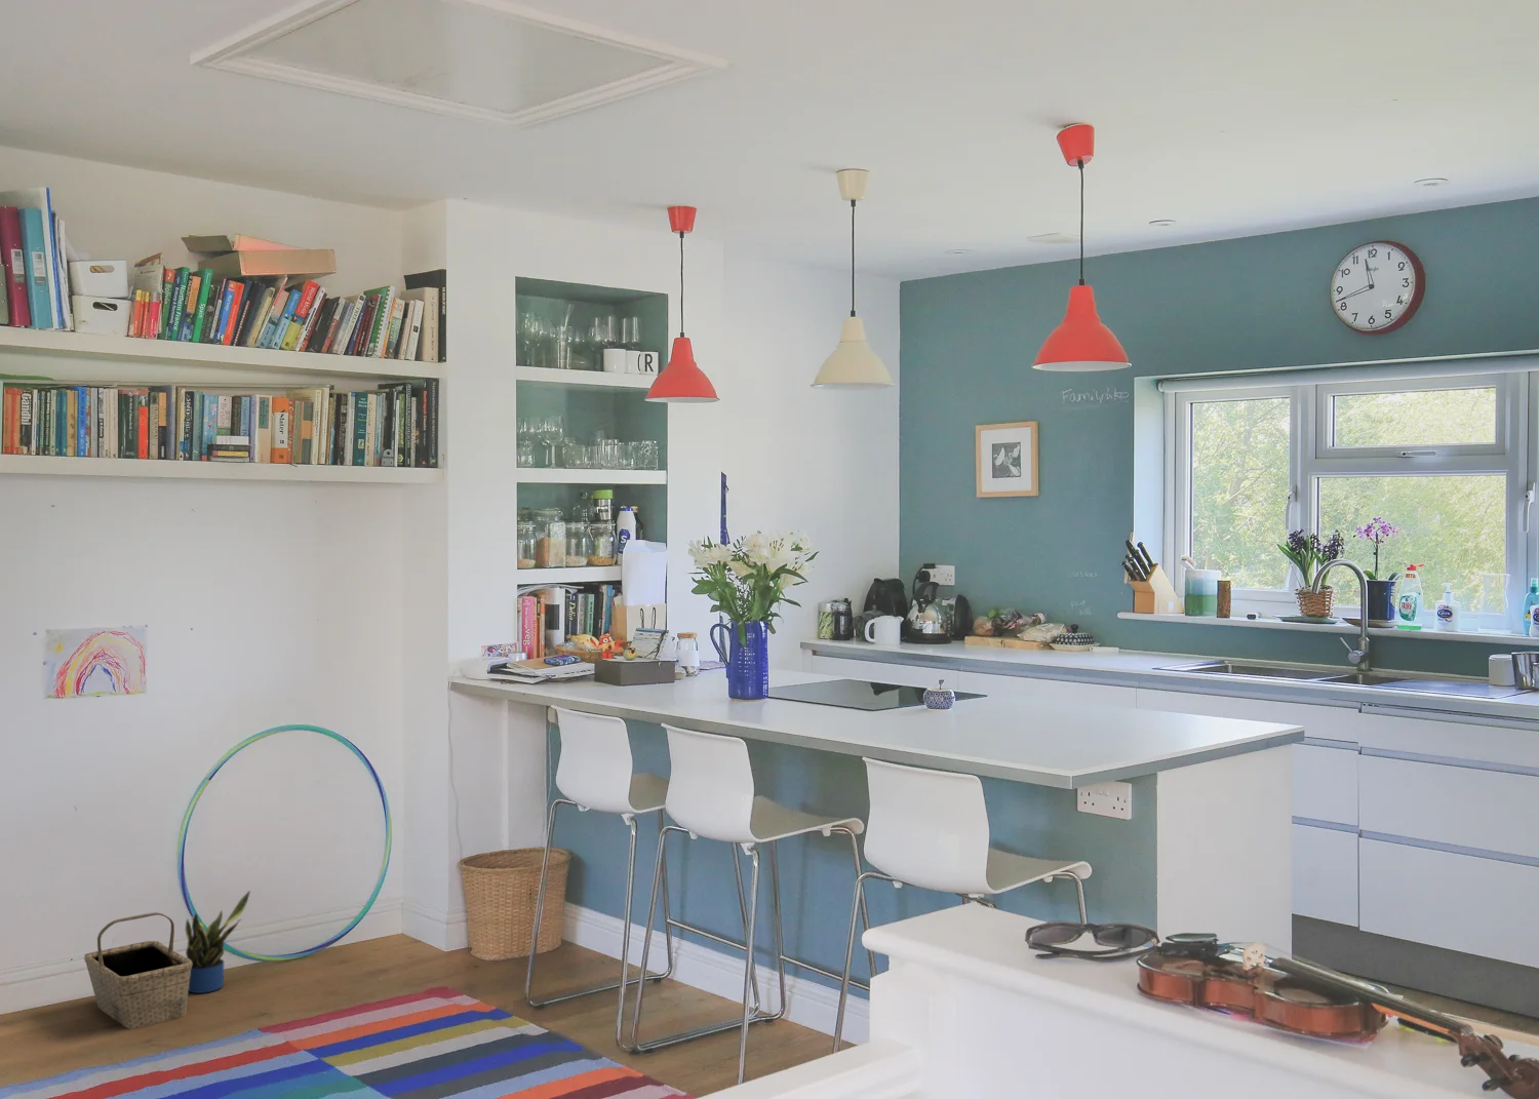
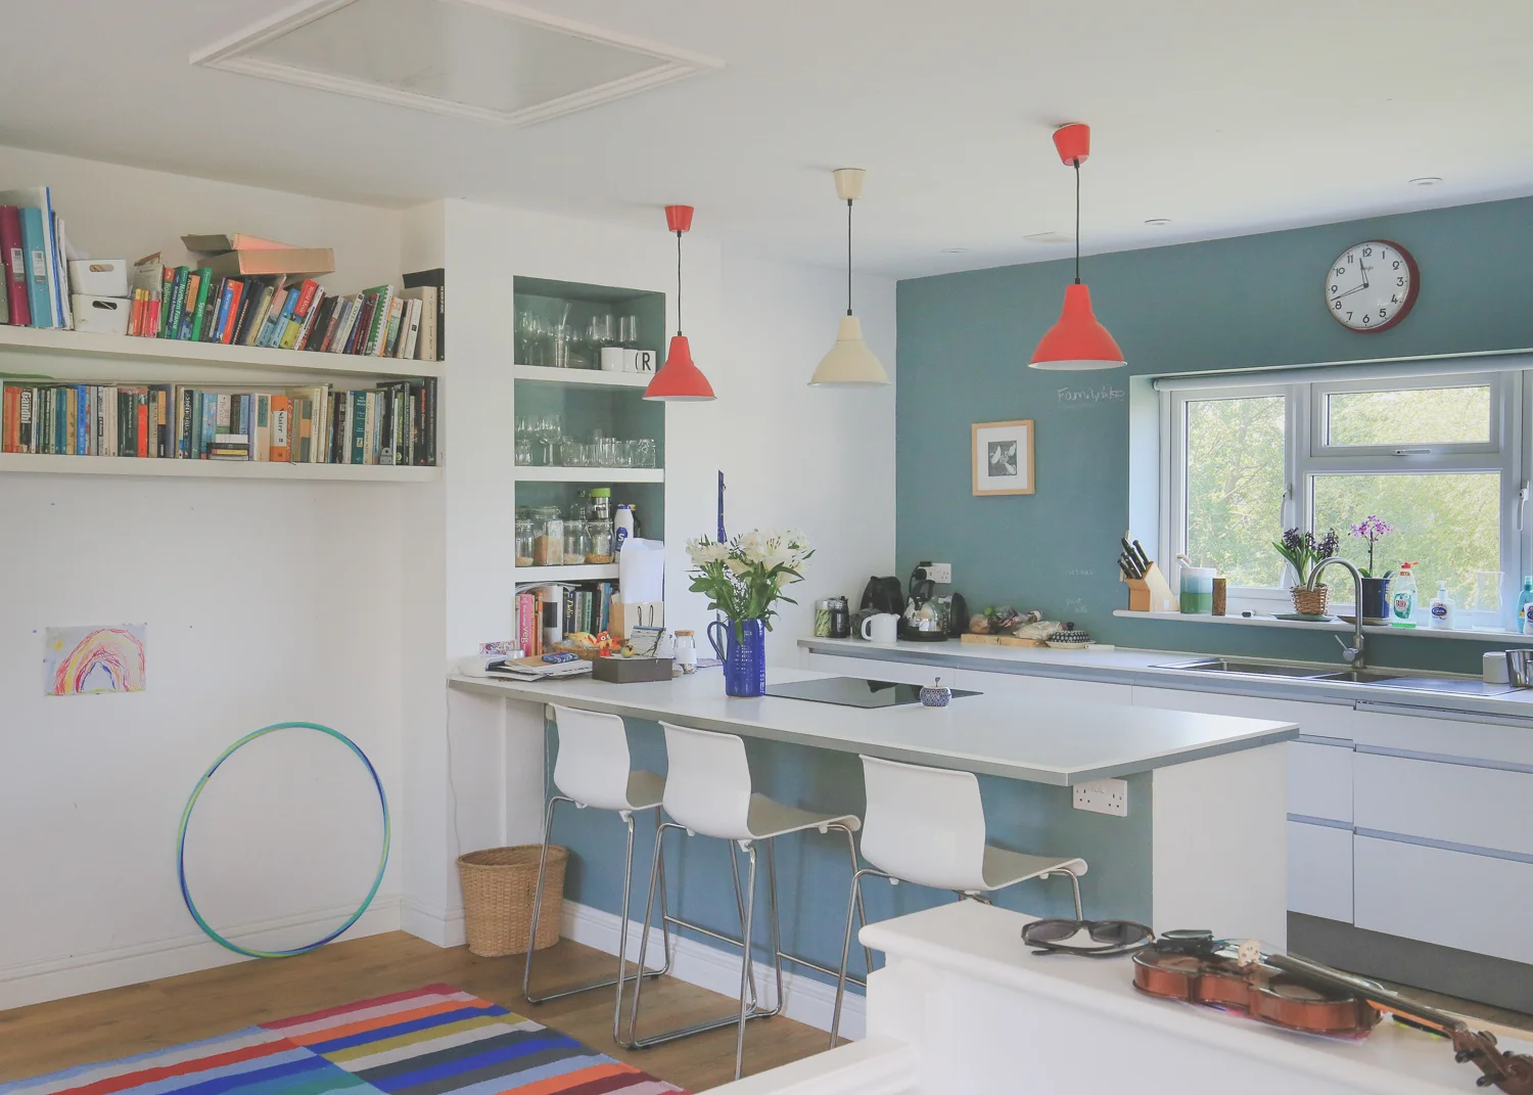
- basket (138, 965)
- potted plant (214, 938)
